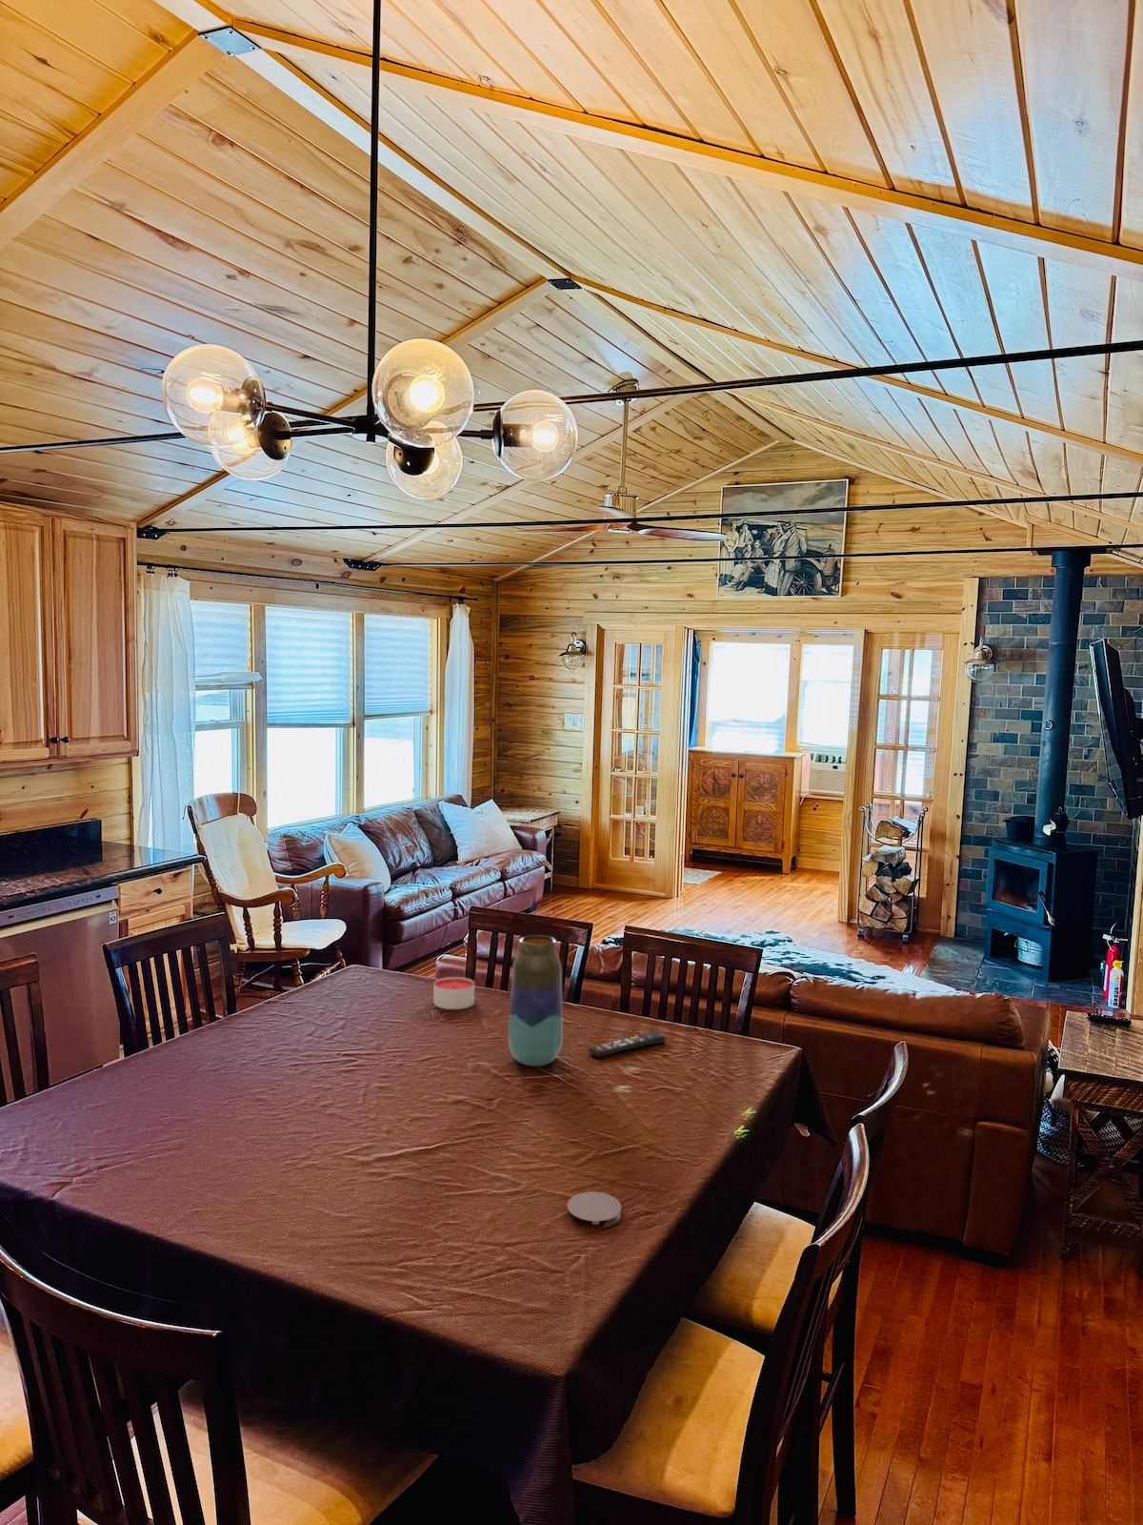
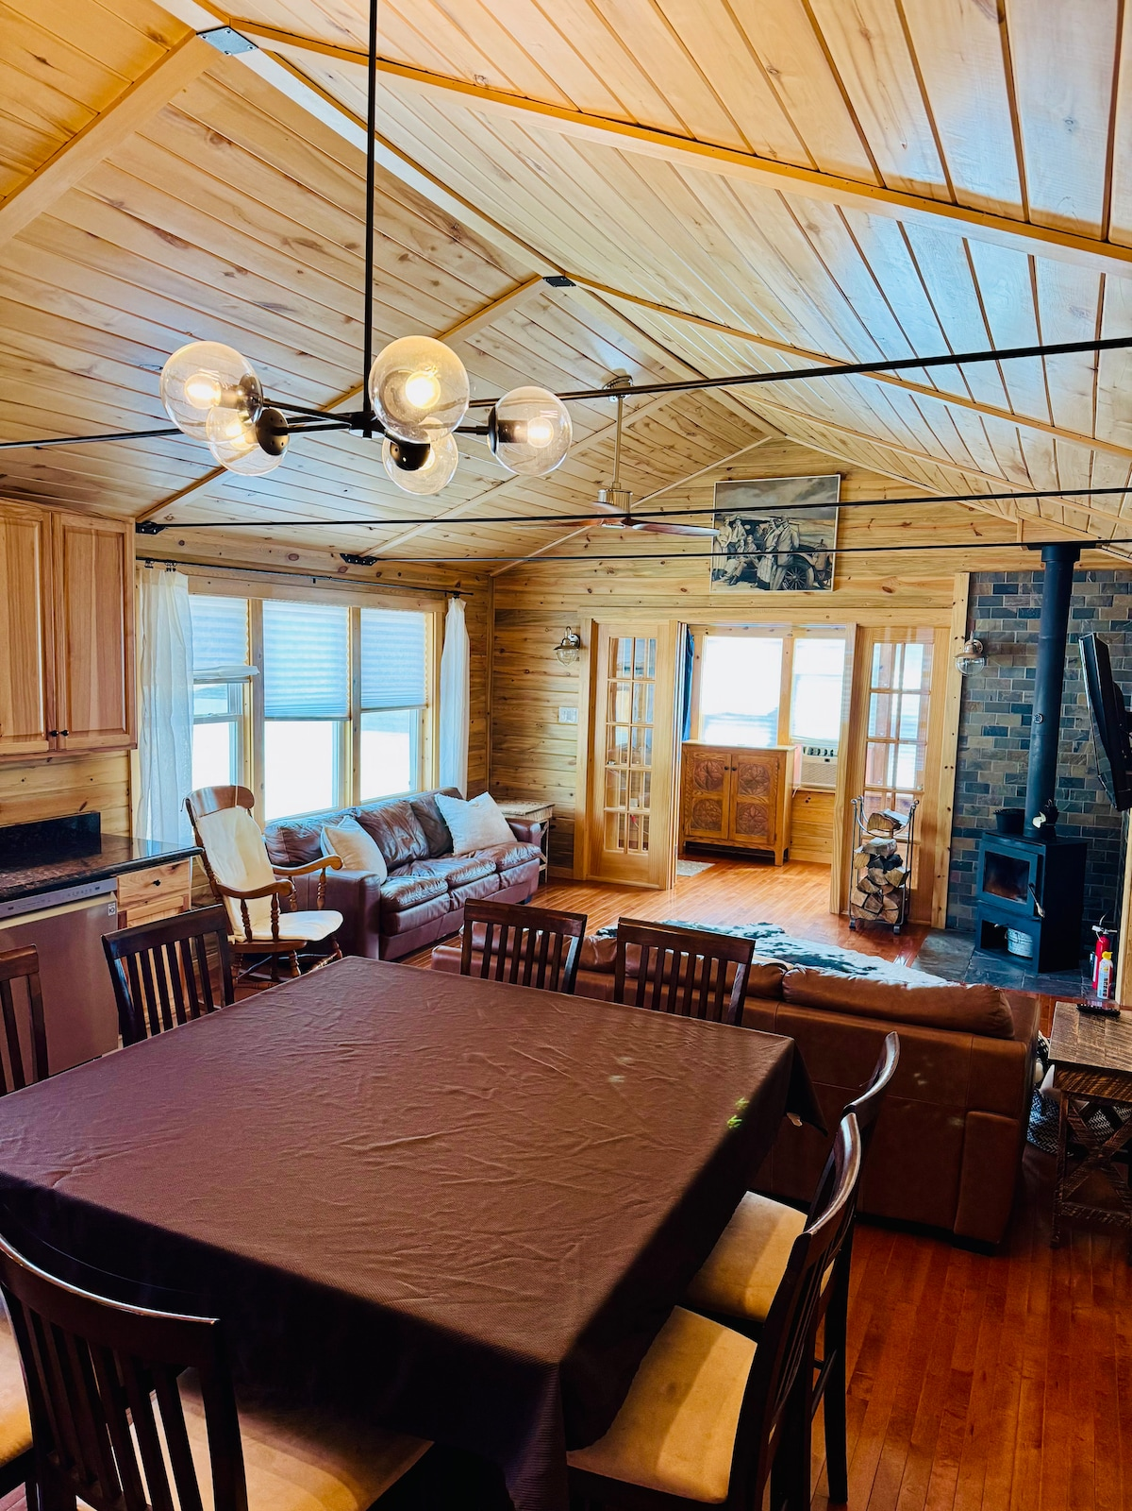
- coaster (593, 1209)
- remote control (628, 1043)
- vase (537, 1000)
- candle (454, 992)
